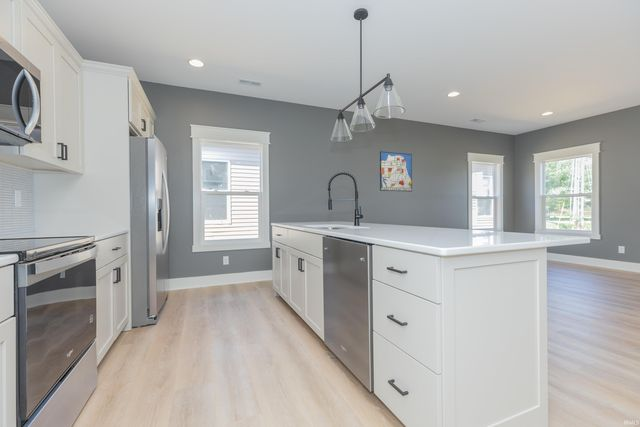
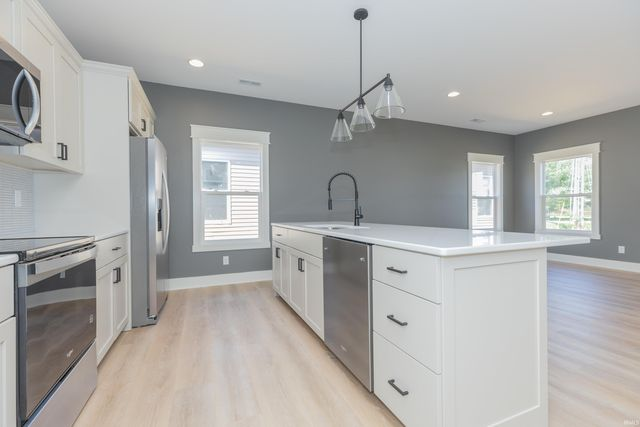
- wall art (396, 172)
